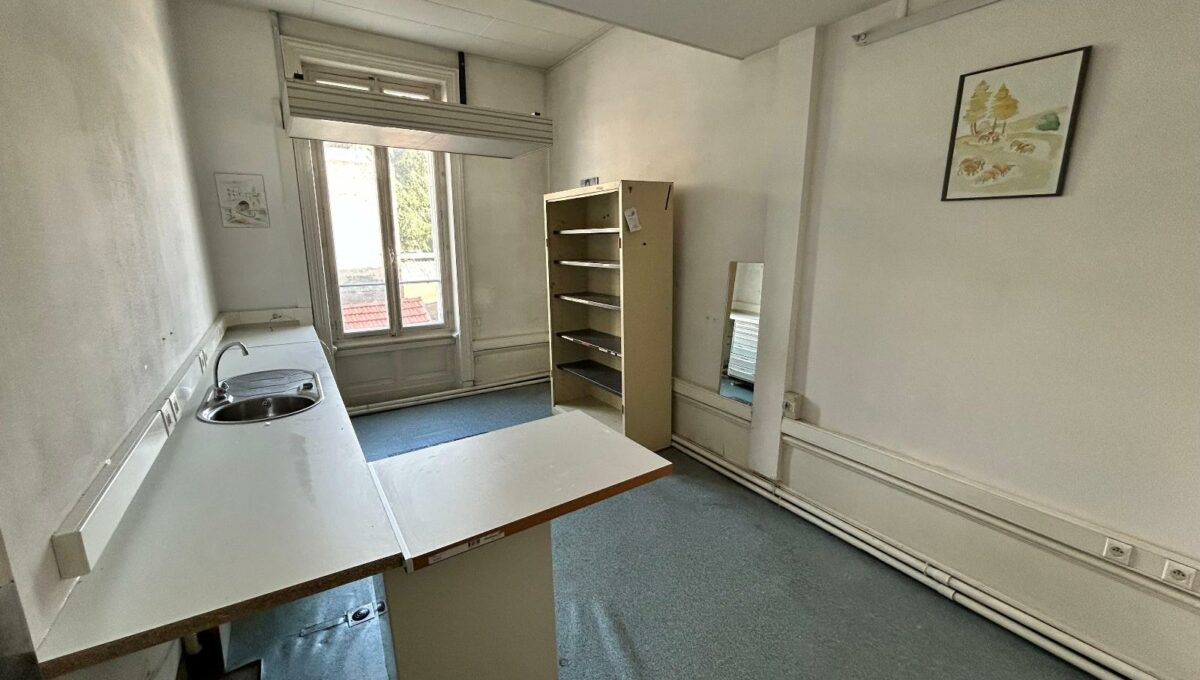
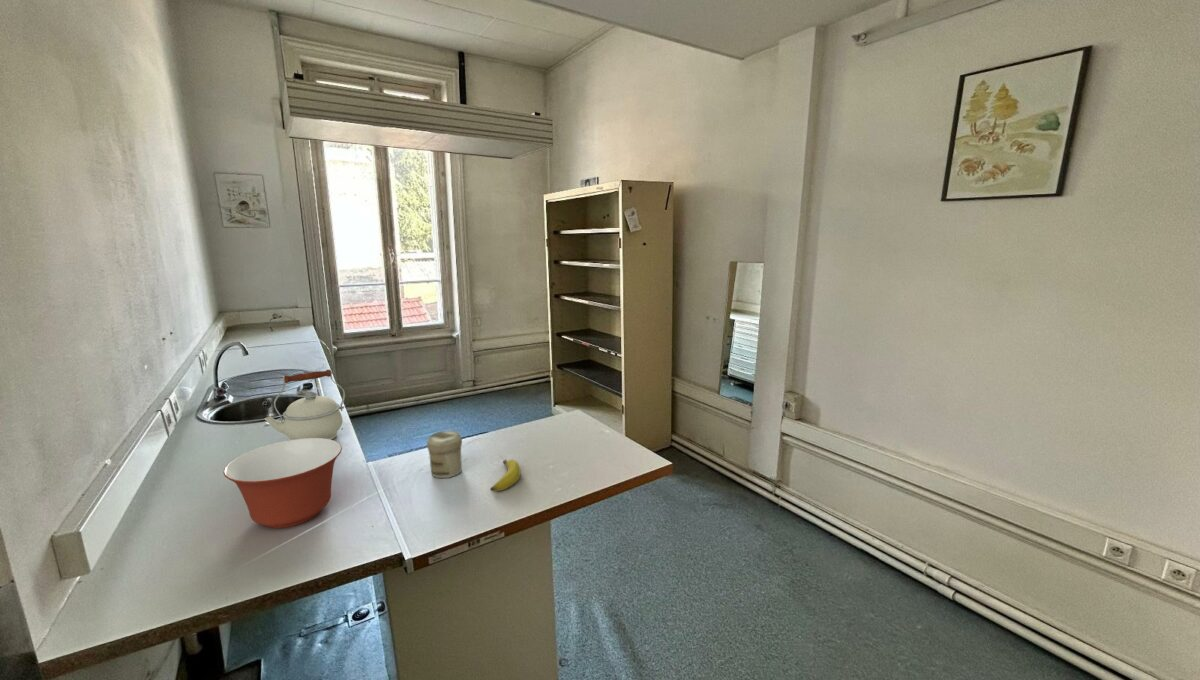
+ jar (445, 454)
+ banana (507, 471)
+ kettle (306, 406)
+ mixing bowl (289, 485)
